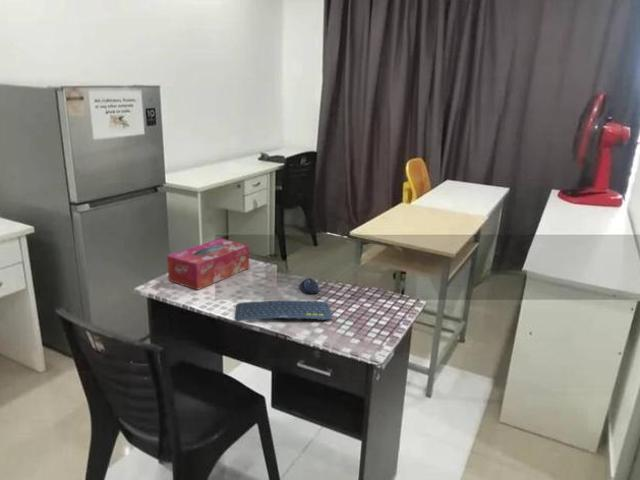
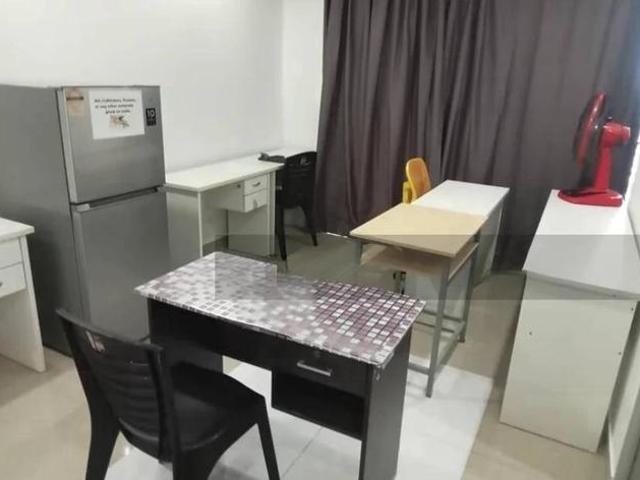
- tissue box (210, 262)
- keyboard (283, 309)
- computer mouse (308, 284)
